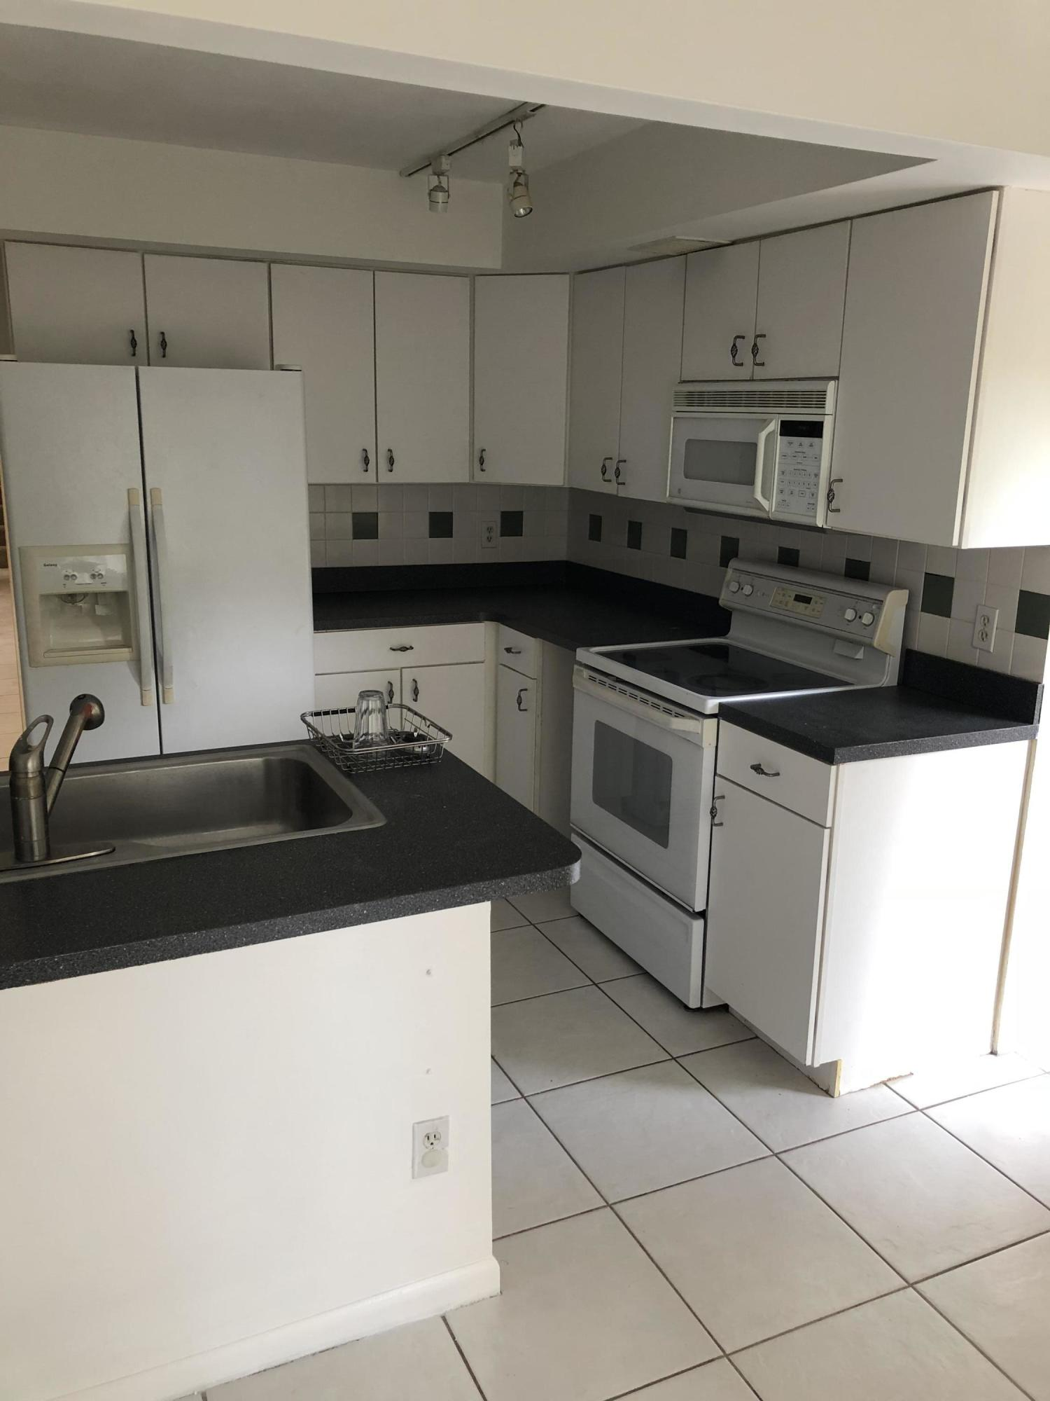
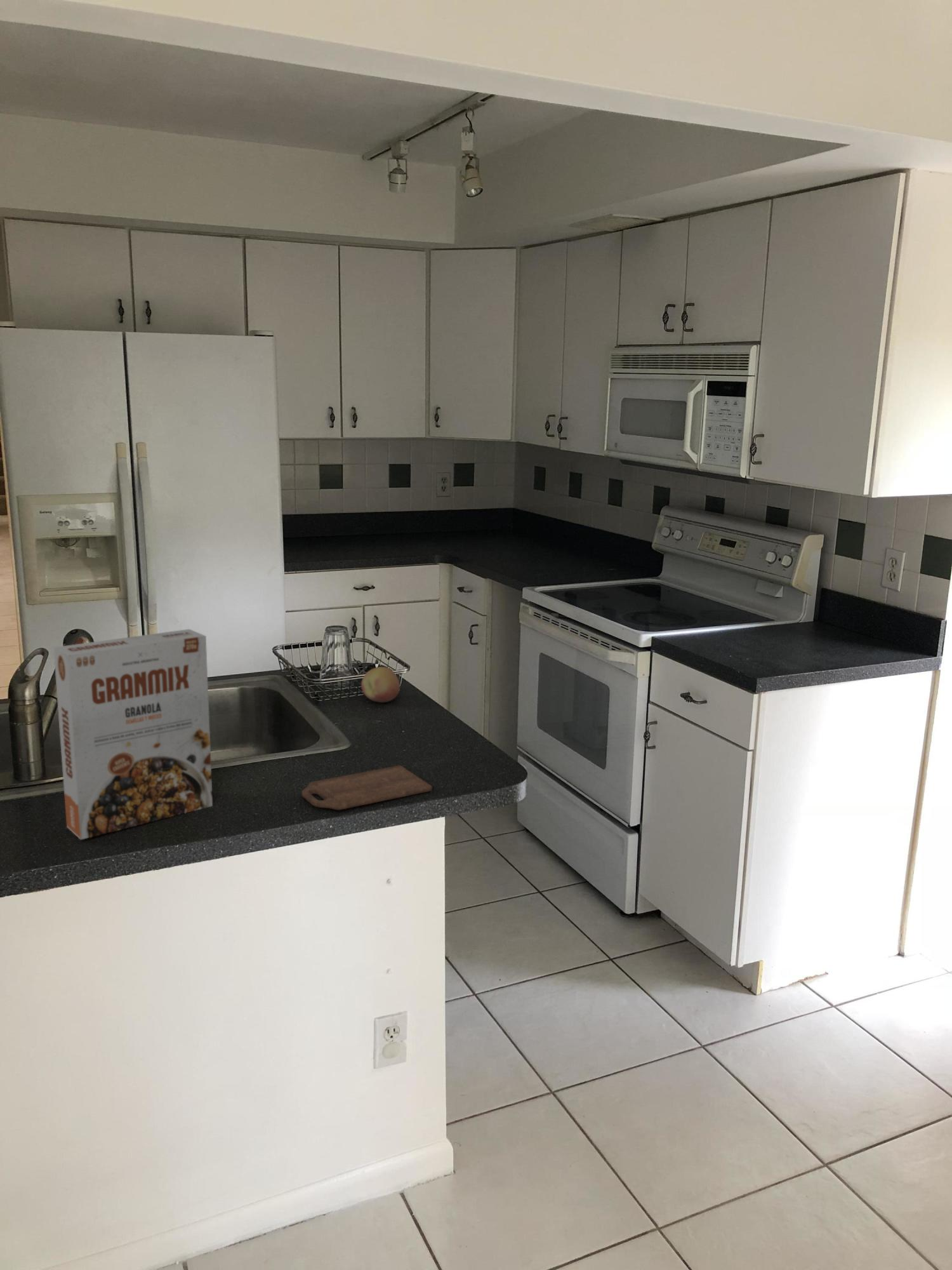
+ cutting board (363, 788)
+ cereal box (136, 730)
+ fruit (381, 684)
